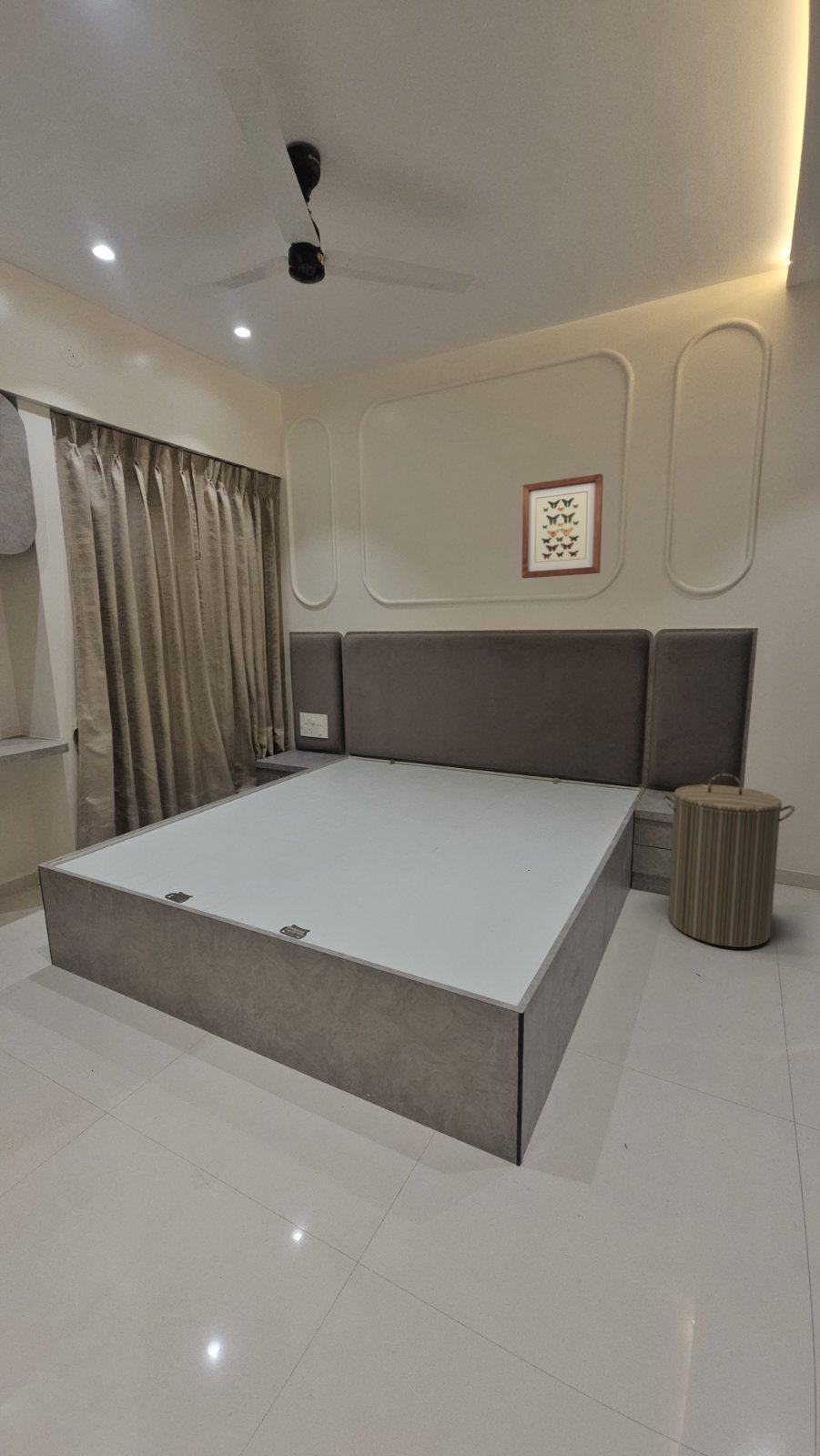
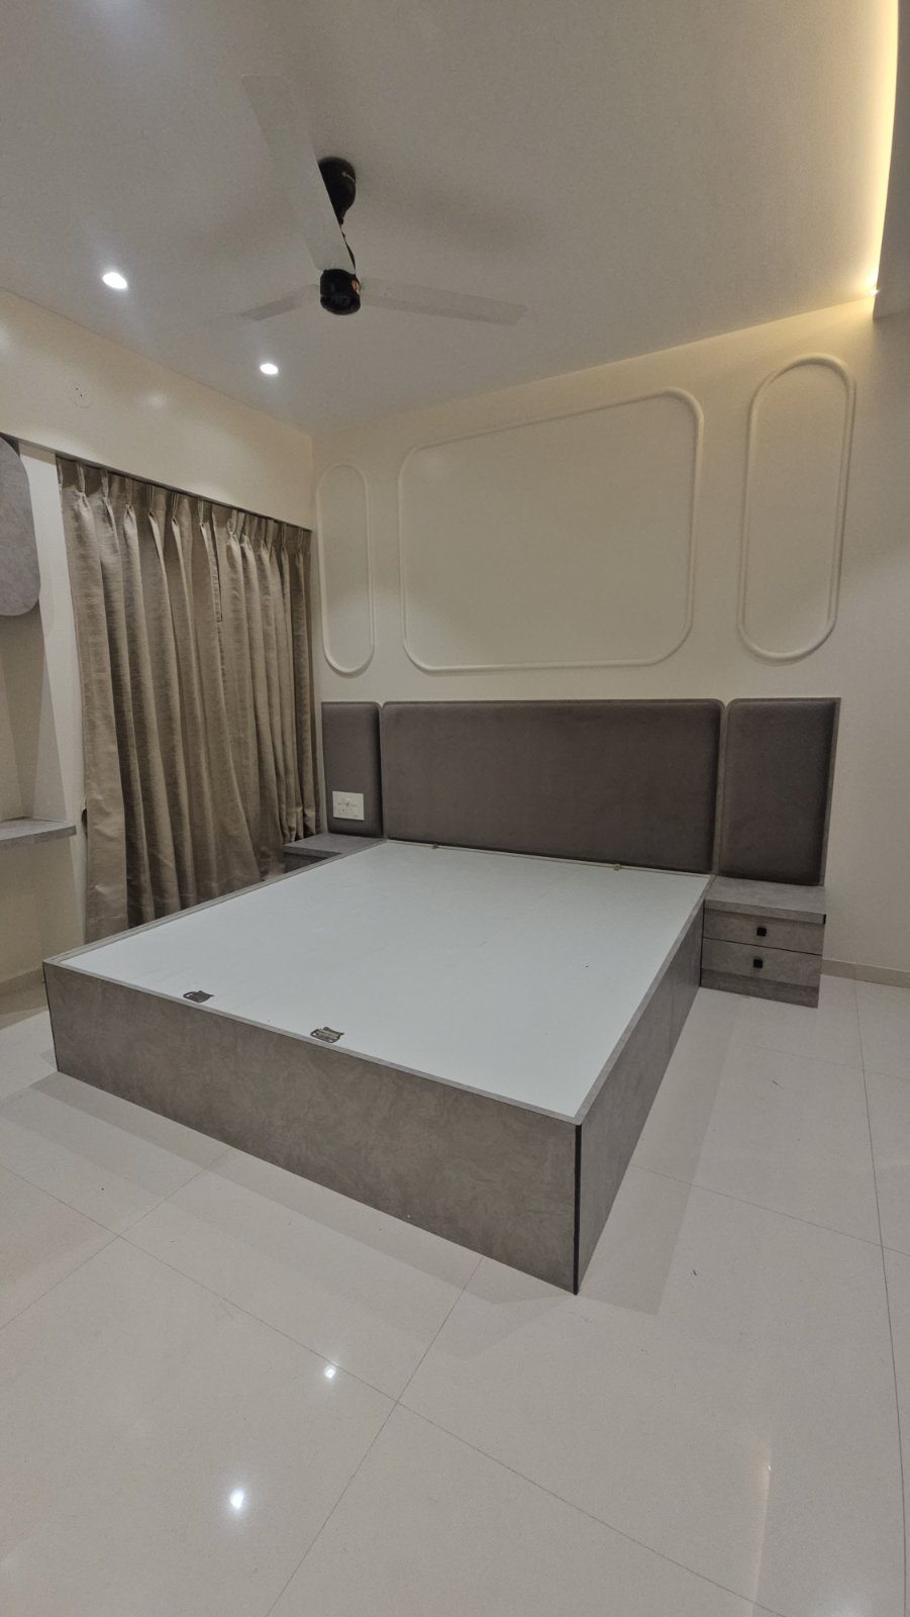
- laundry hamper (723, 851)
- wall art (561, 528)
